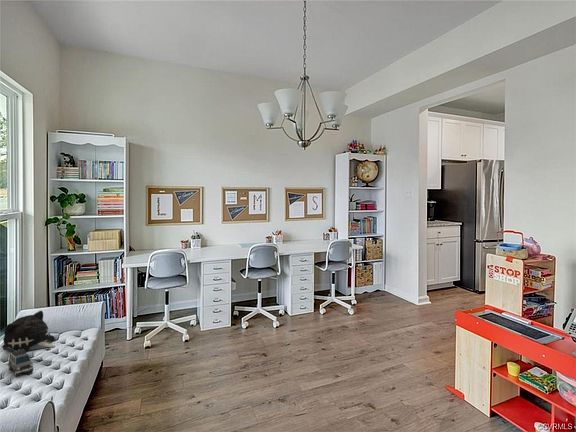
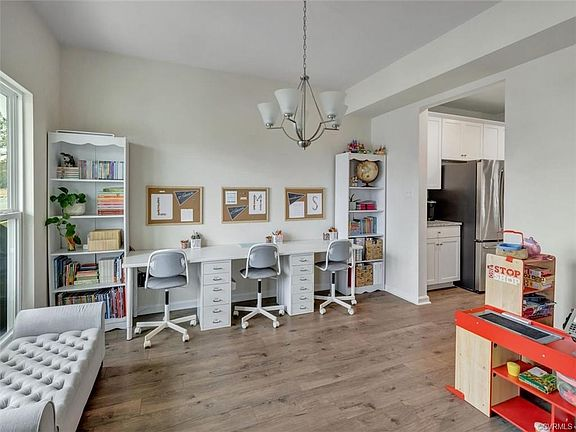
- toy car (20, 361)
- plush toy (35, 330)
